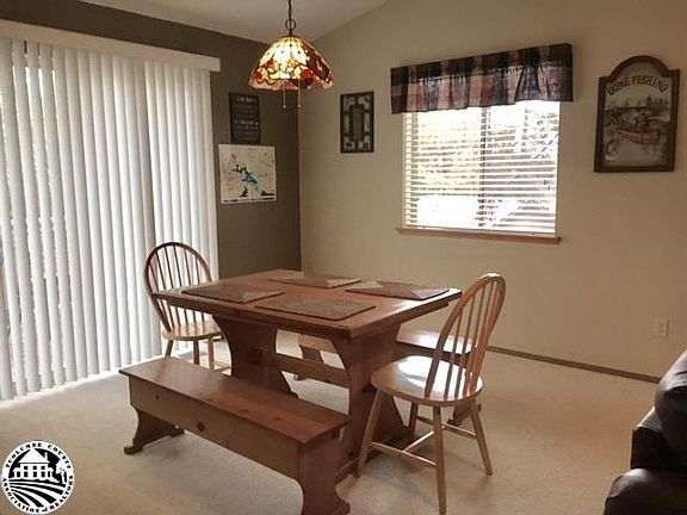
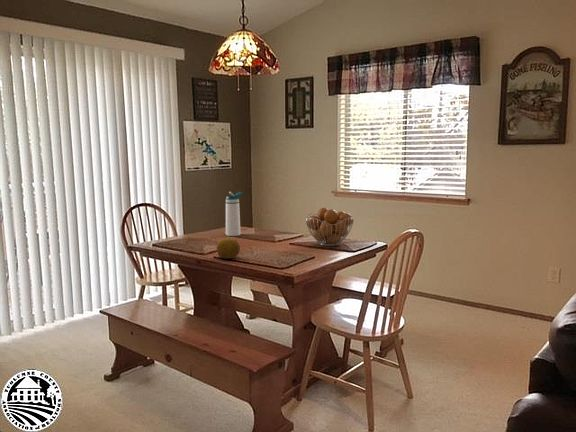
+ water bottle (234, 213)
+ fruit basket (329, 226)
+ fruit (228, 248)
